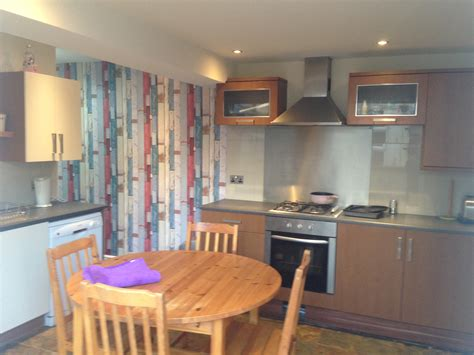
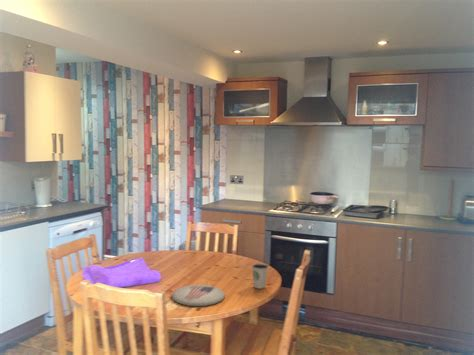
+ dixie cup (259, 276)
+ plate (198, 294)
